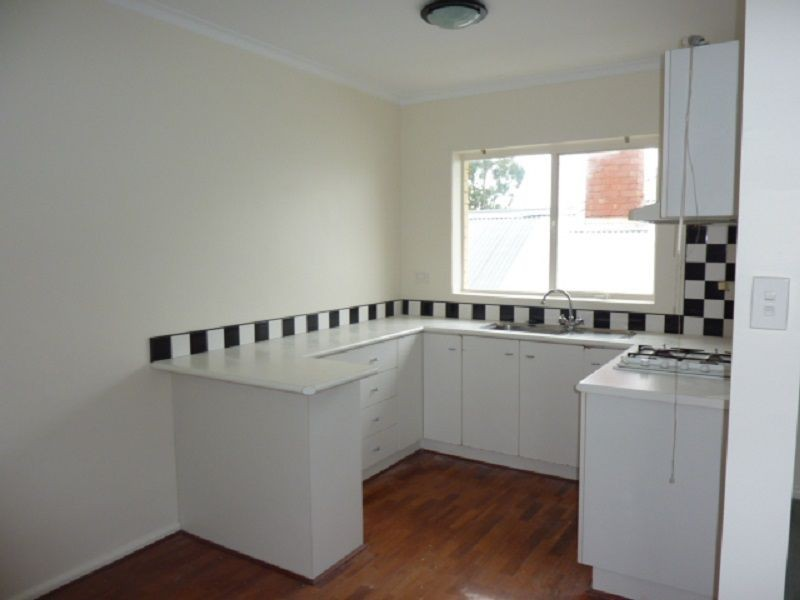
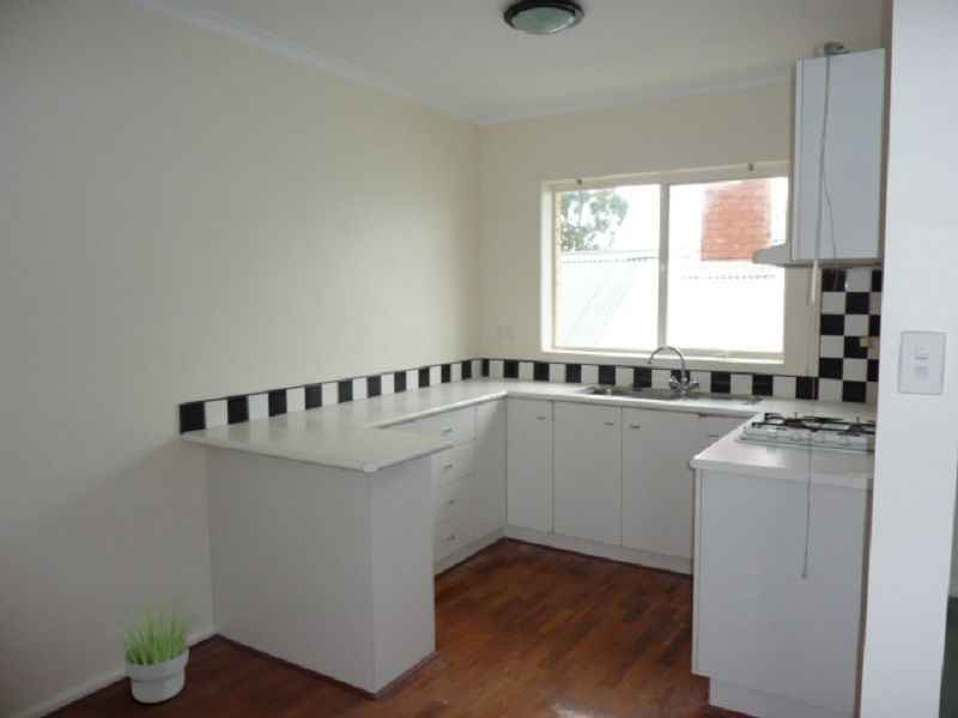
+ potted plant (157, 652)
